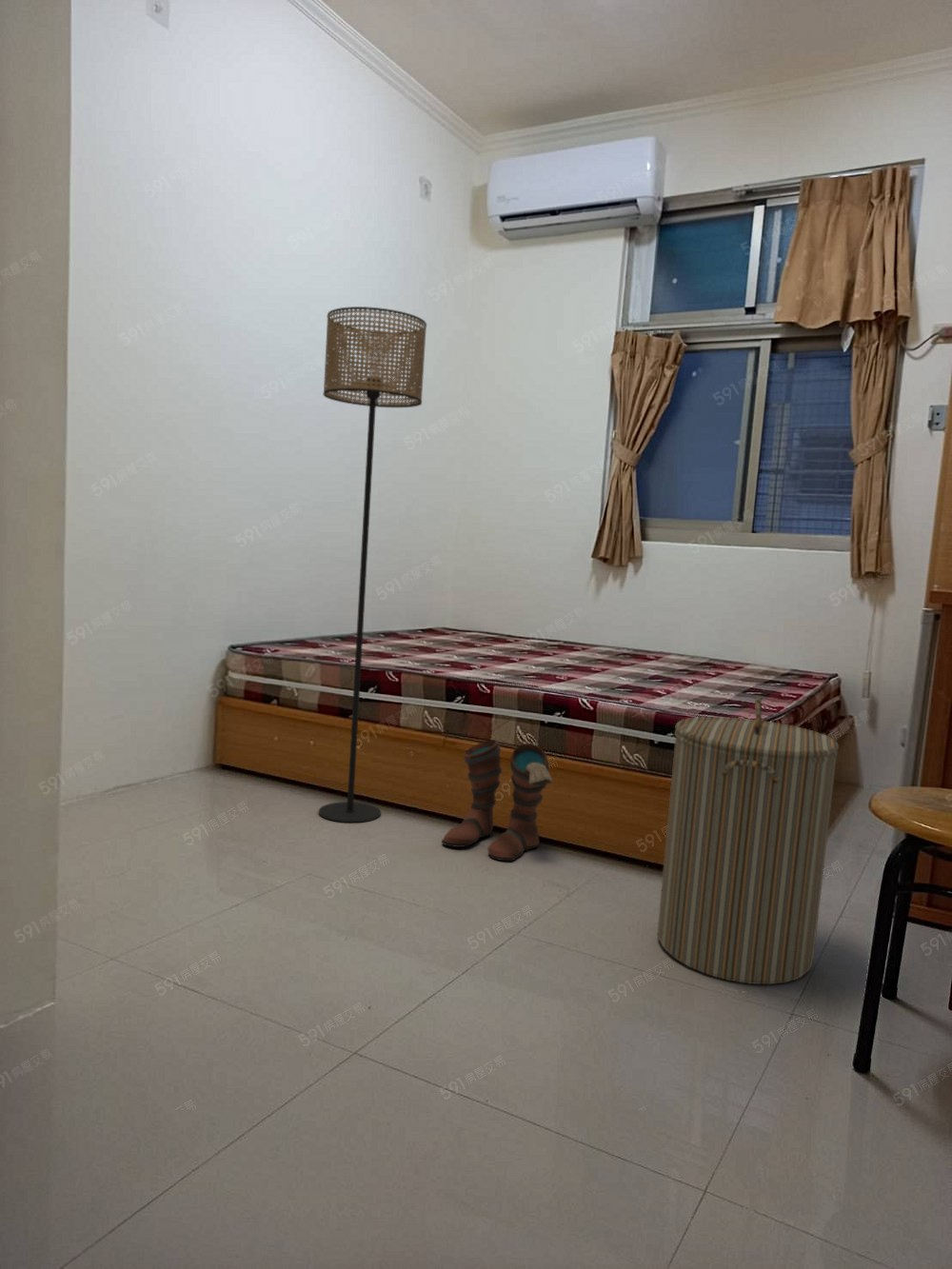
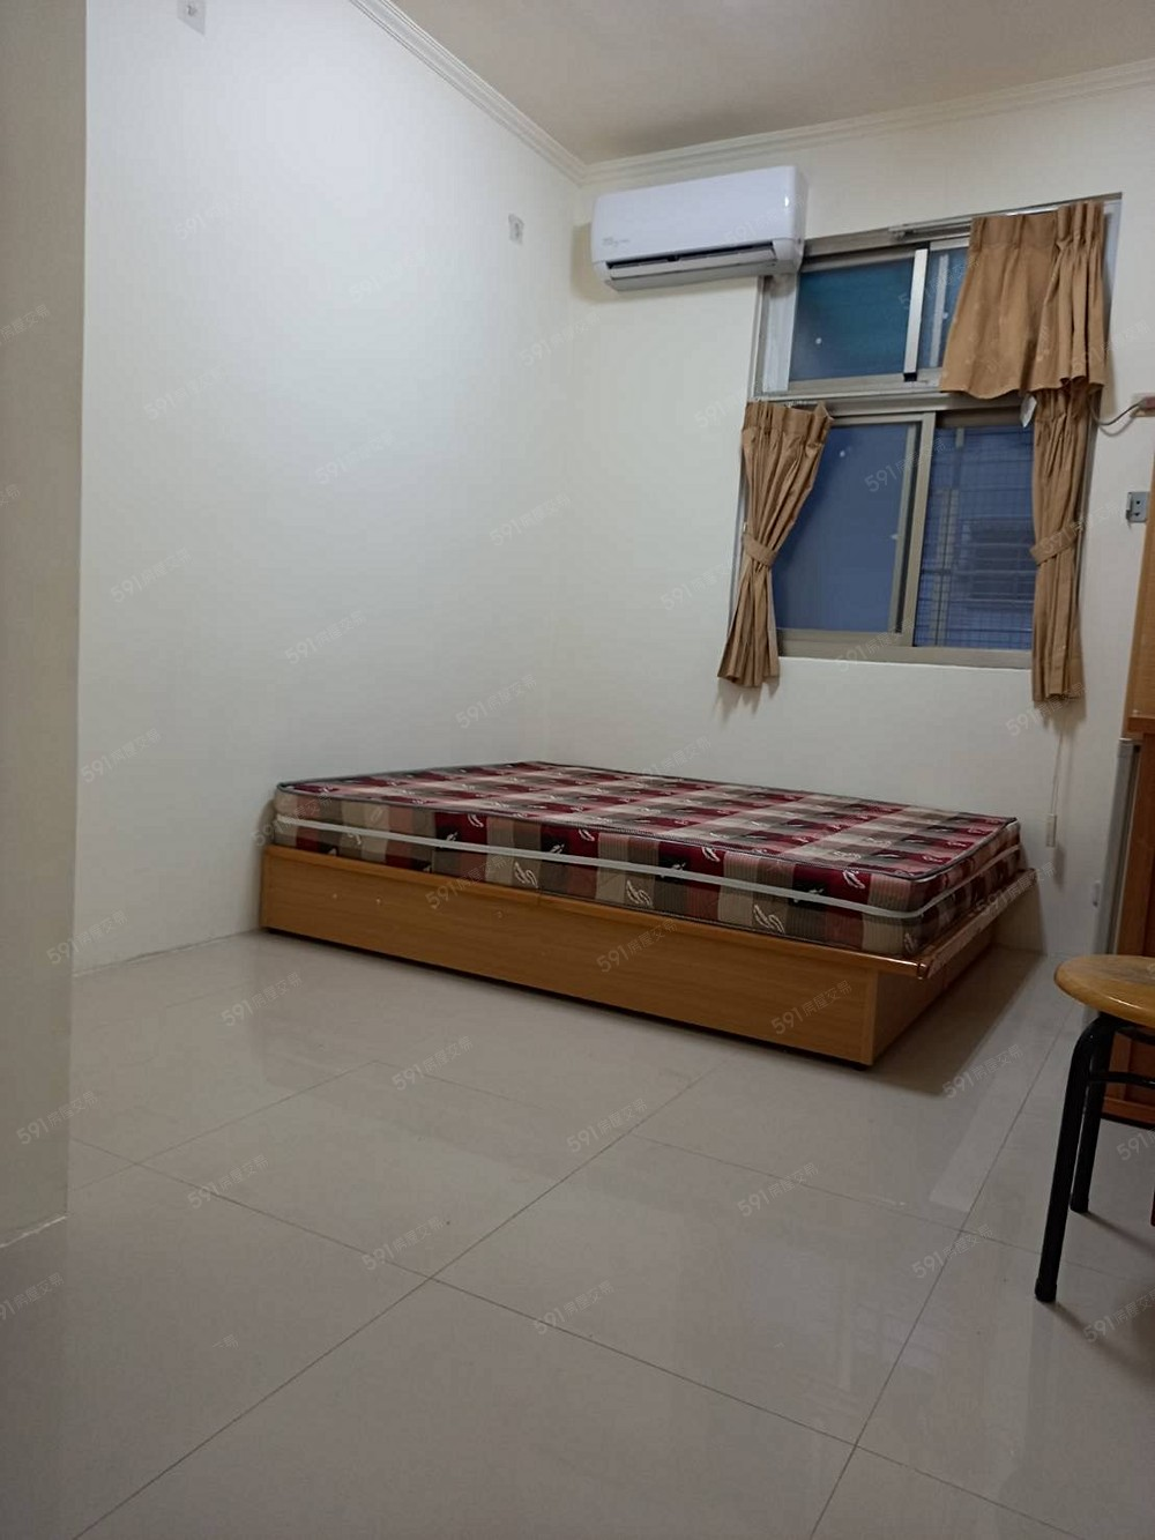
- floor lamp (363, 573)
- boots (512, 795)
- laundry hamper (745, 824)
